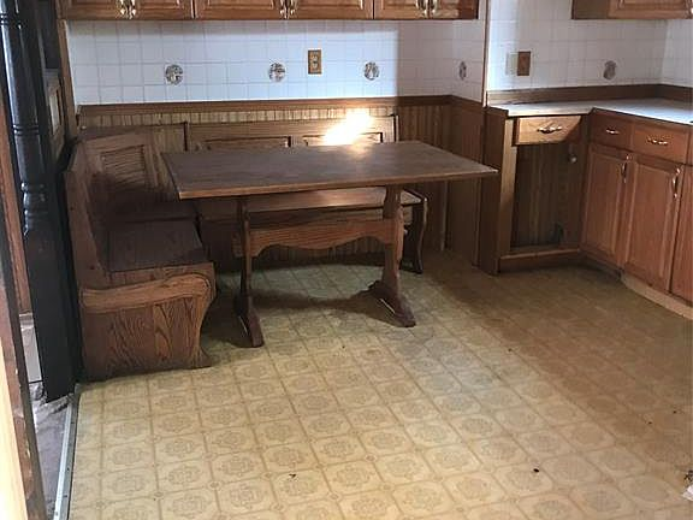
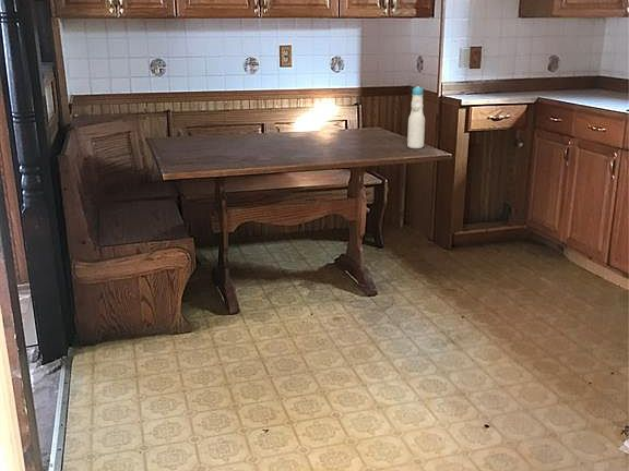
+ bottle (416, 117)
